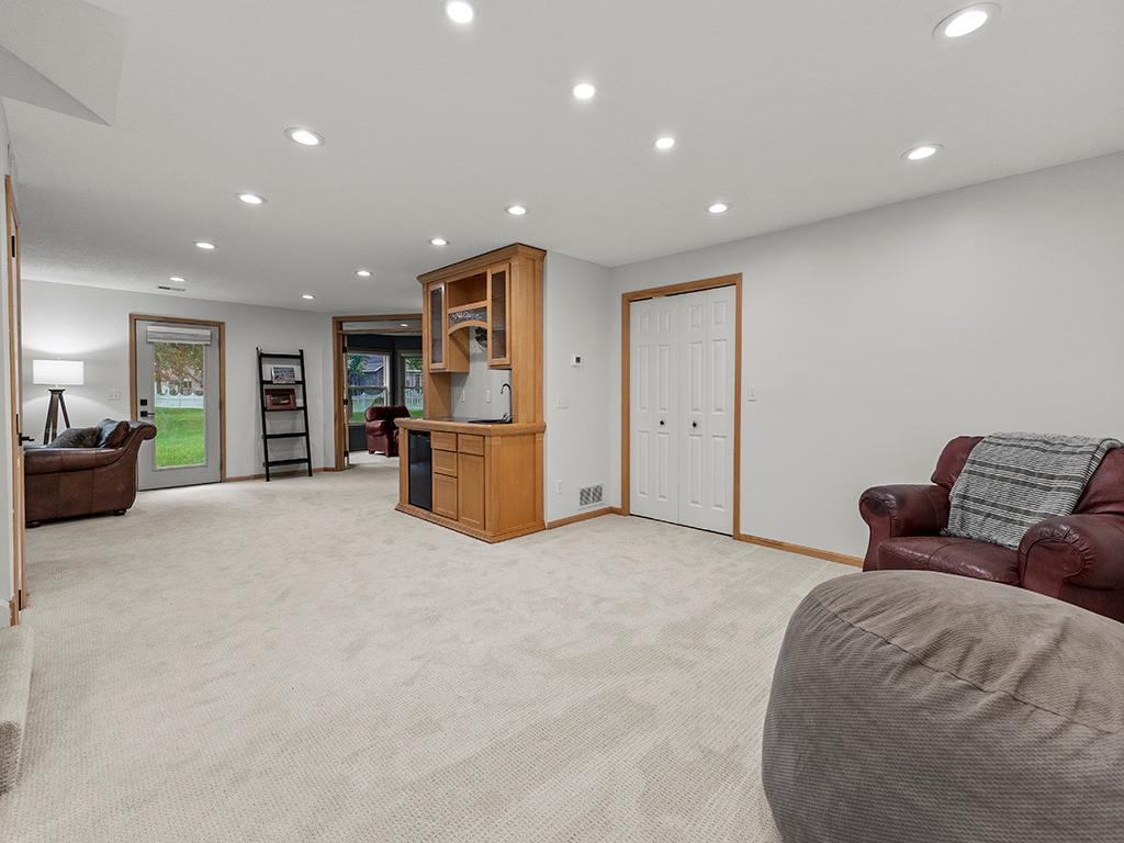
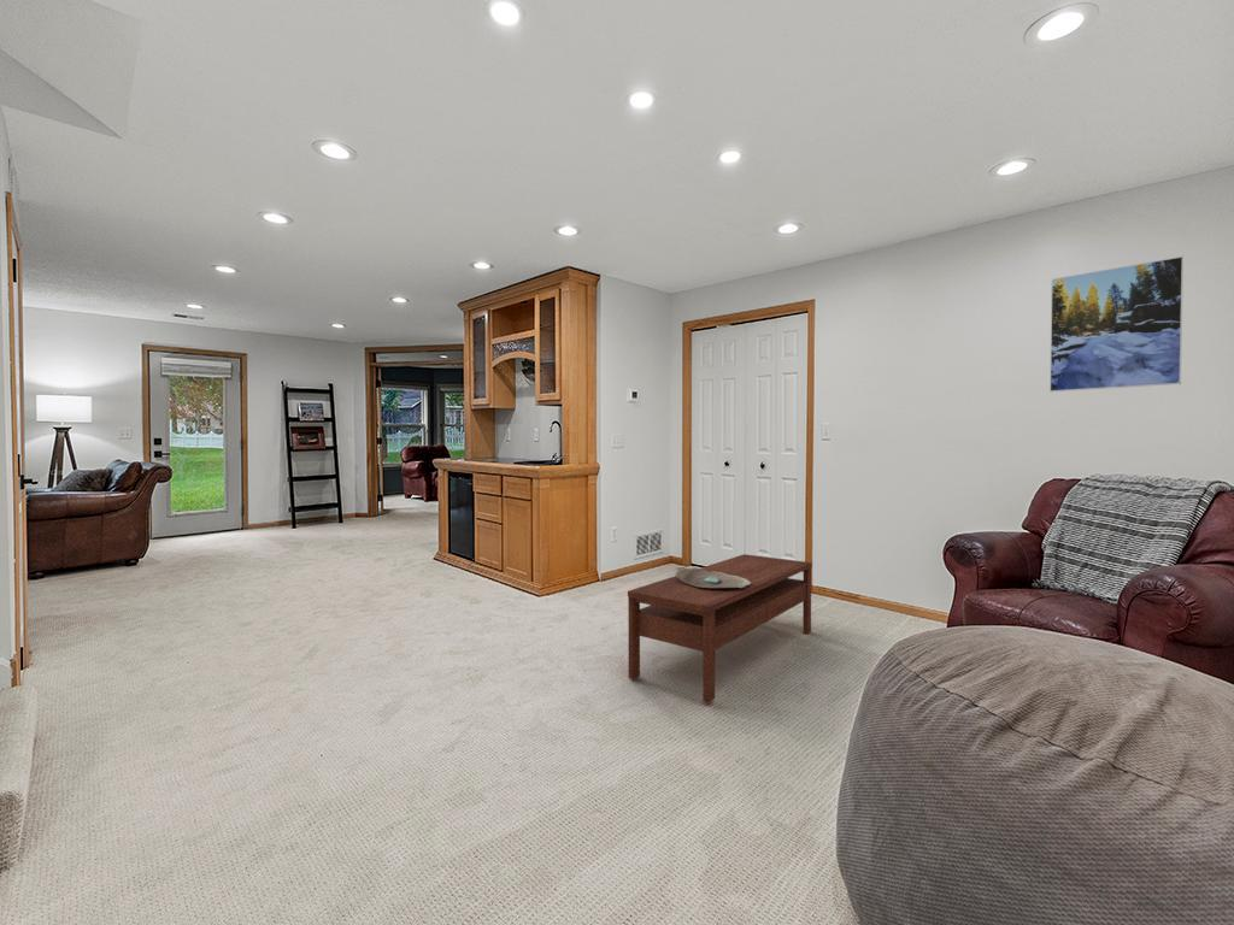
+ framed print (1112, 328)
+ coffee table (729, 613)
+ decorative bowl (712, 576)
